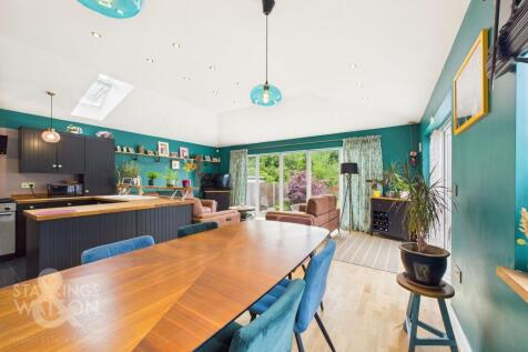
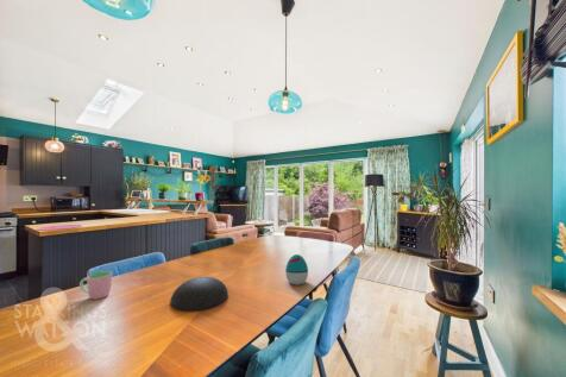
+ bowl (200, 288)
+ decorative egg (296, 268)
+ cup (95, 285)
